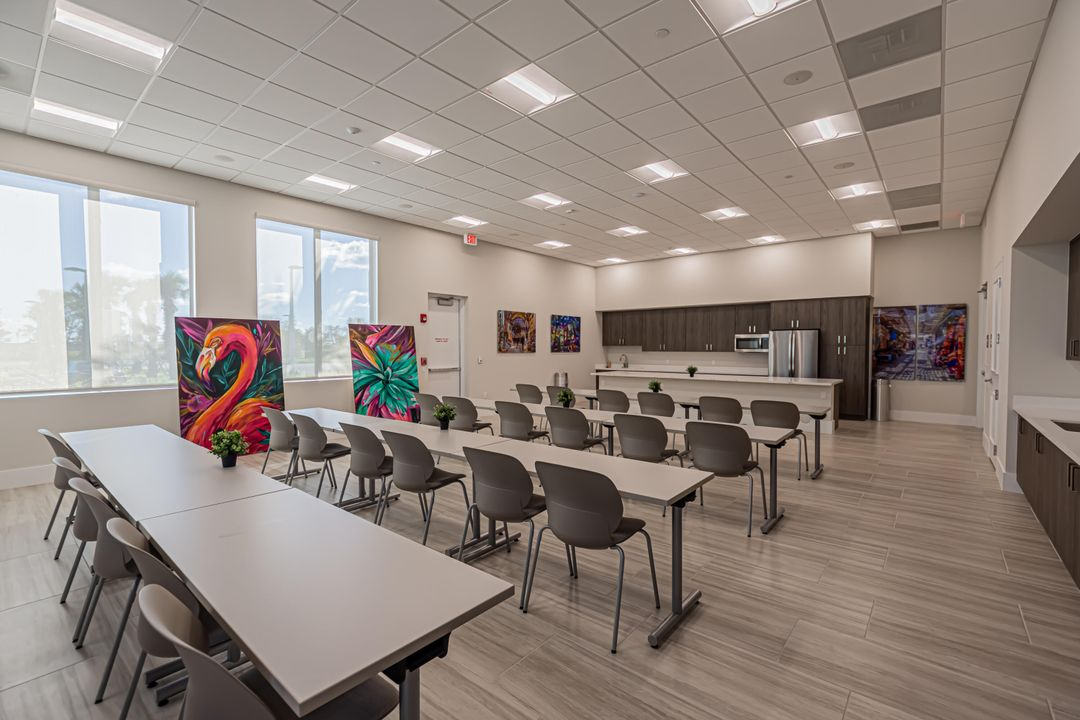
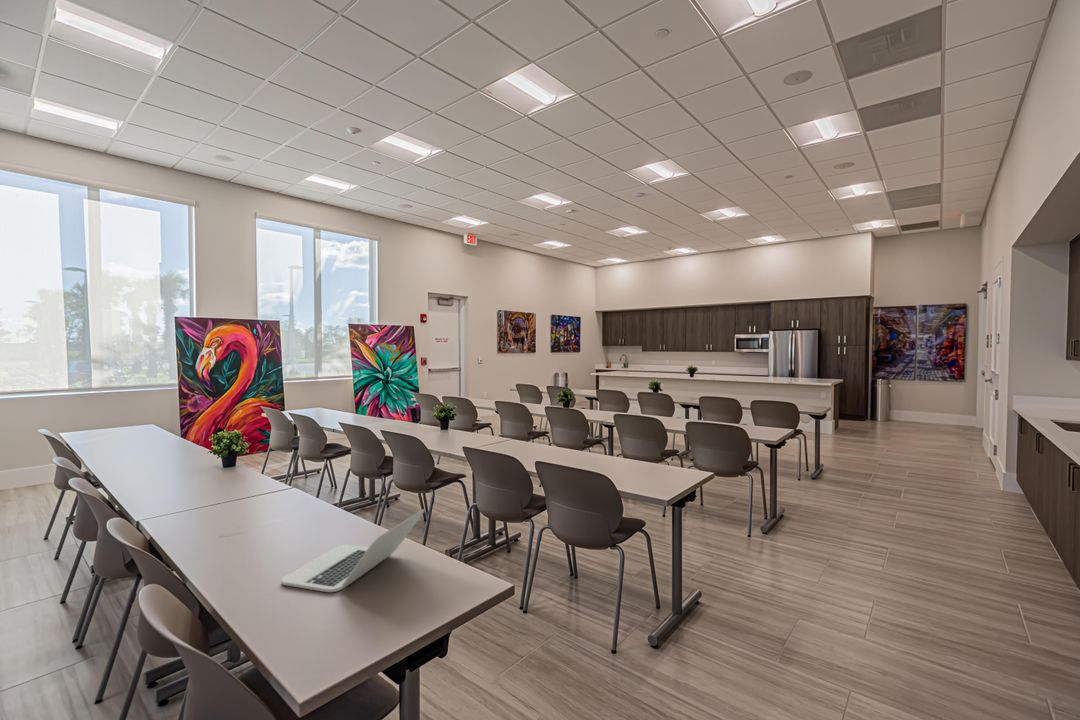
+ laptop (356, 546)
